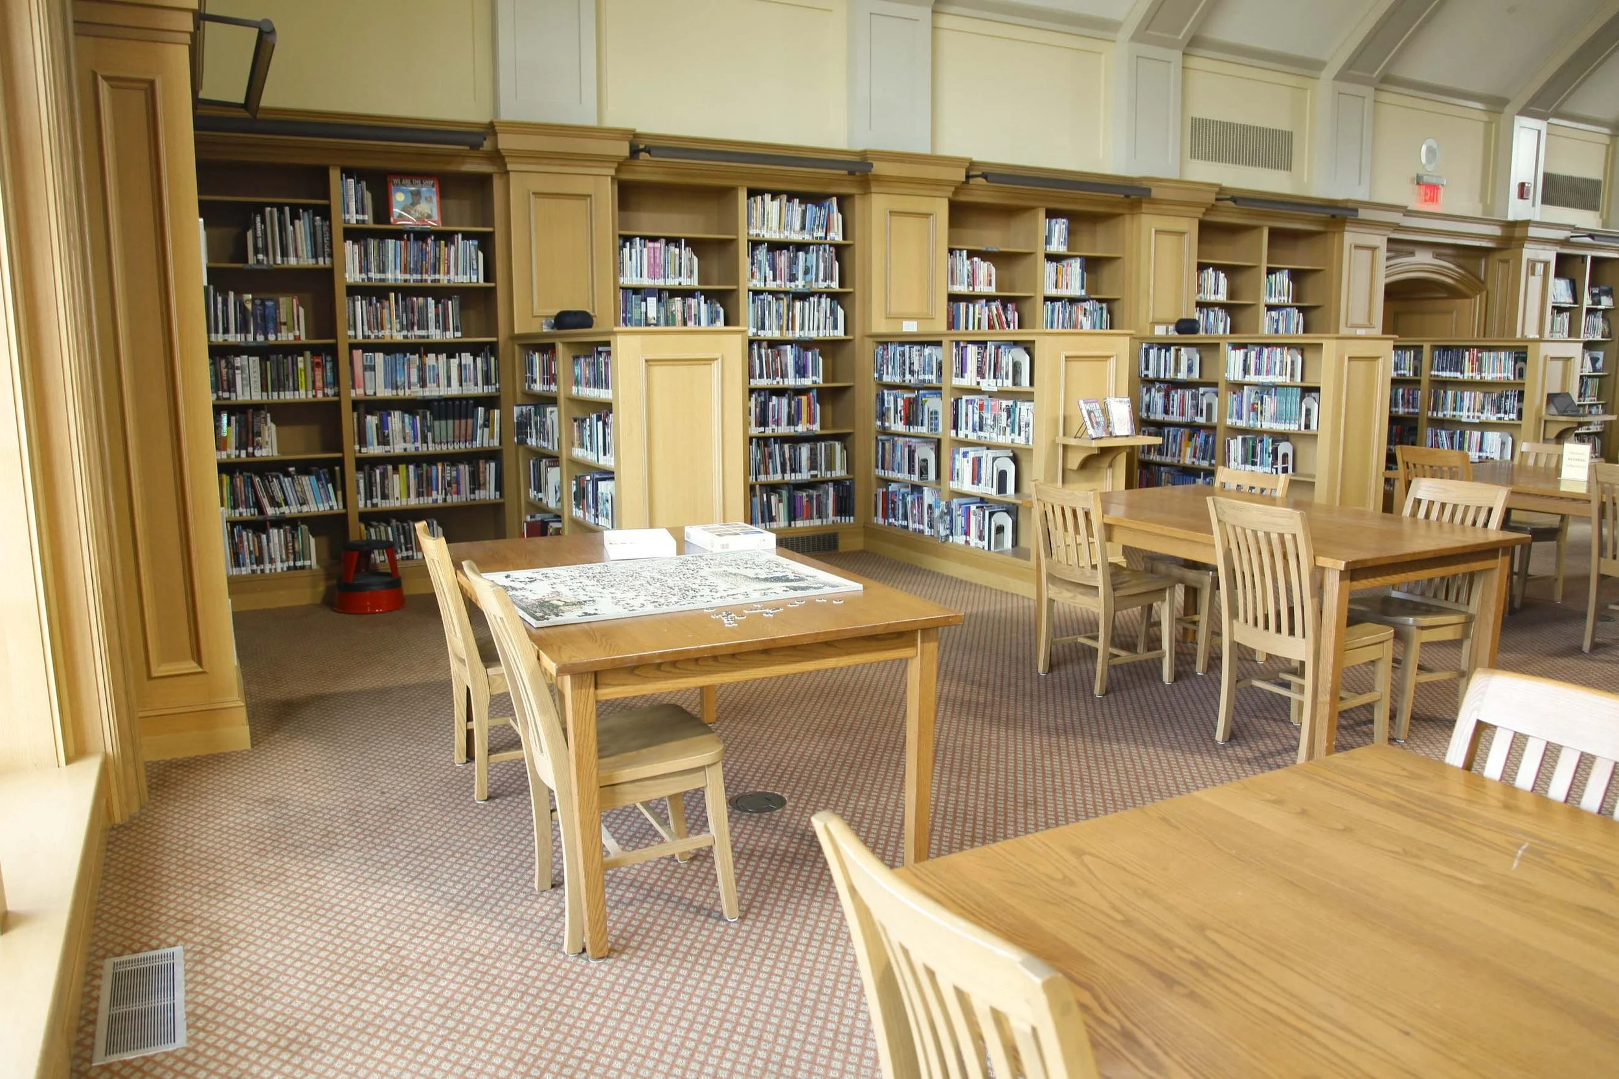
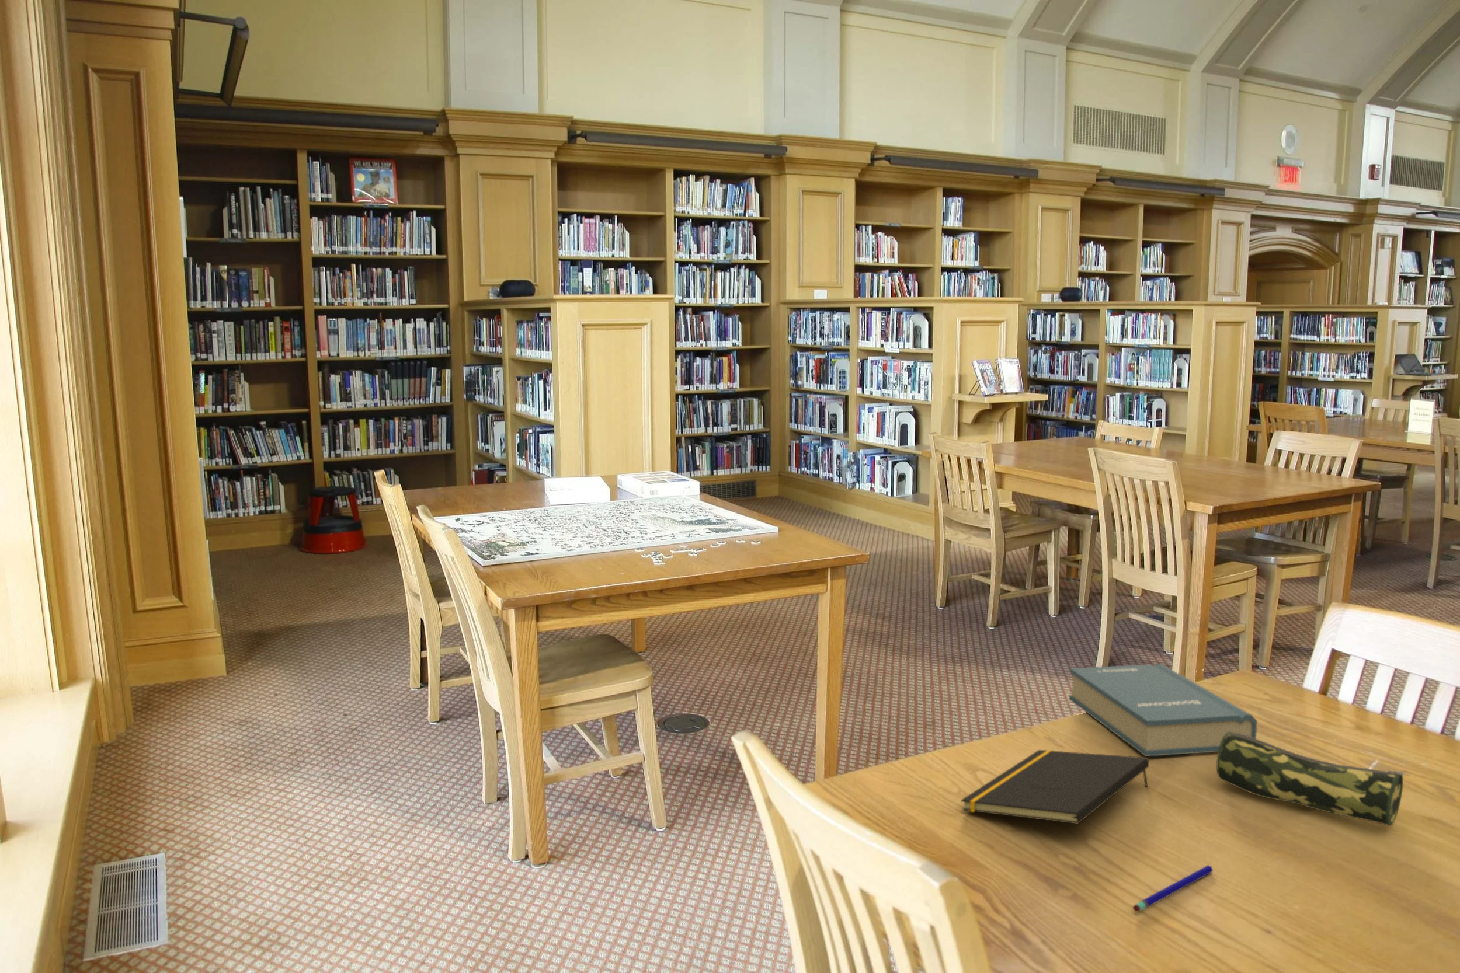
+ notepad (1057, 783)
+ hardback book (1157, 706)
+ pencil case (1310, 780)
+ pen (1174, 888)
